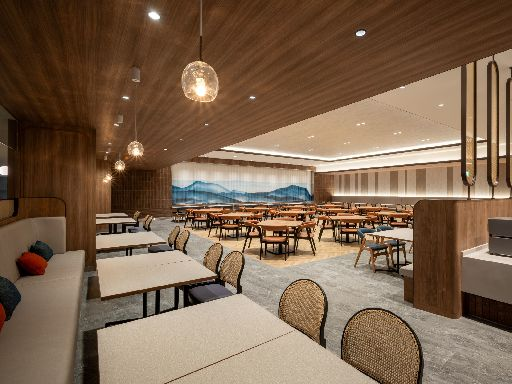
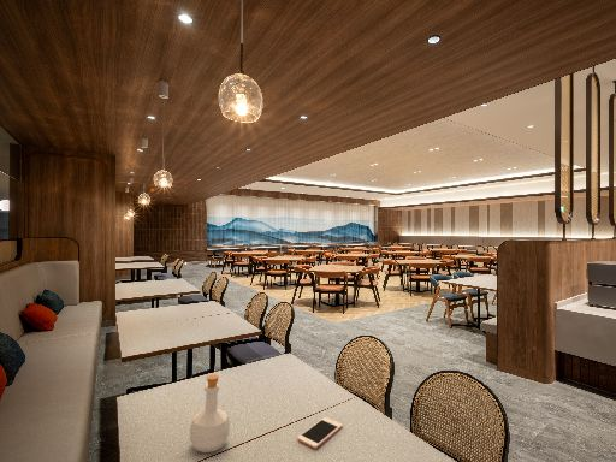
+ bottle (209, 410)
+ cell phone (320, 431)
